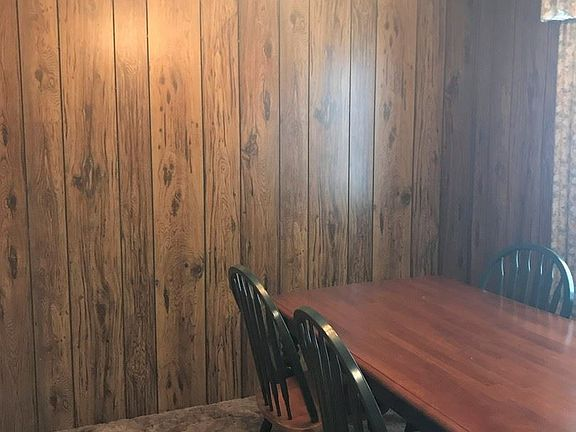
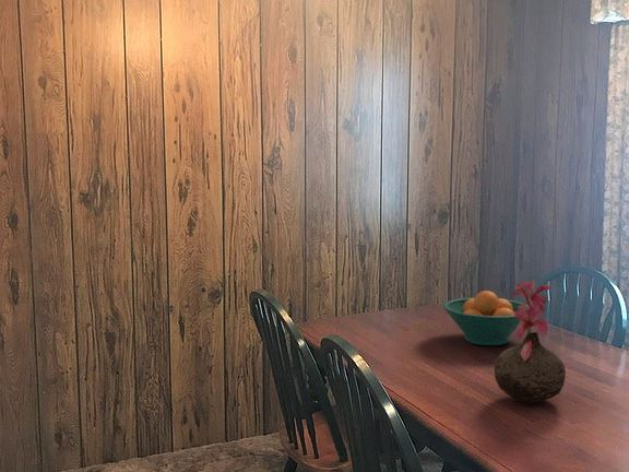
+ fruit bowl (487, 316)
+ vase (531, 342)
